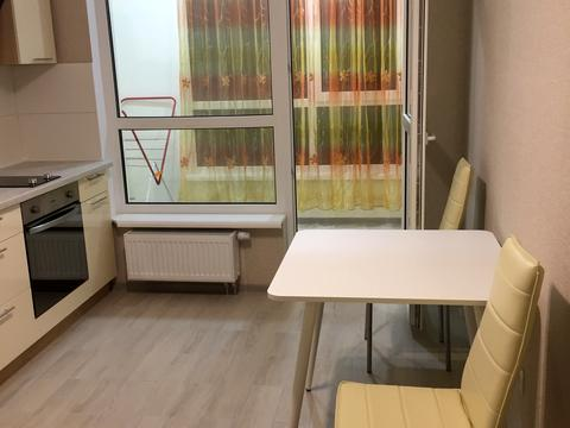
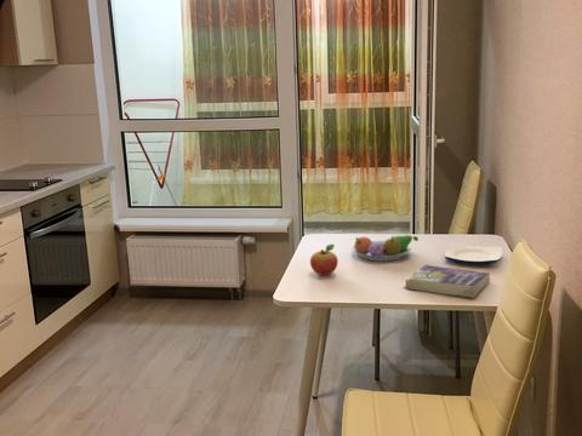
+ plate (473, 254)
+ fruit (324, 259)
+ book (446, 279)
+ fruit bowl (383, 242)
